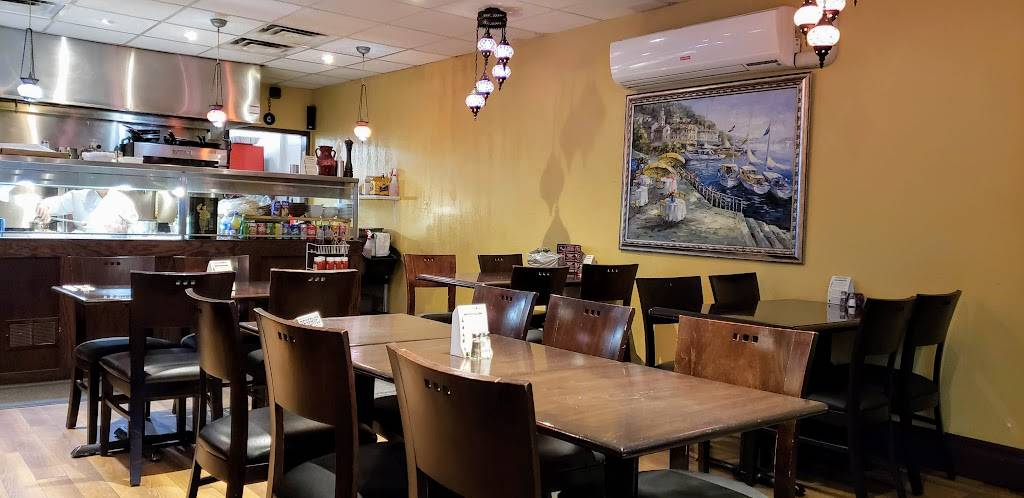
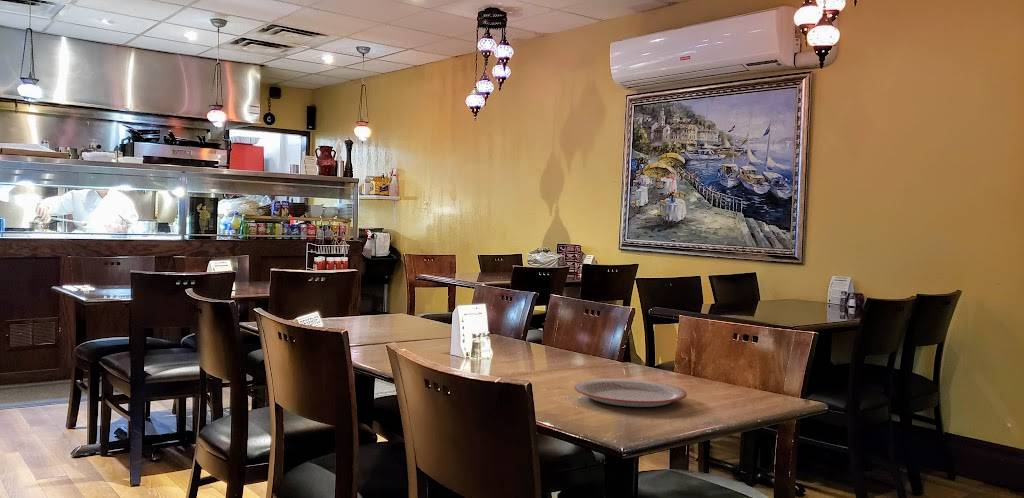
+ plate (629, 393)
